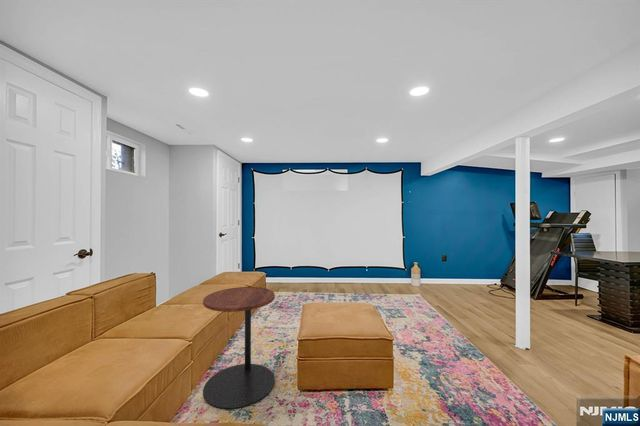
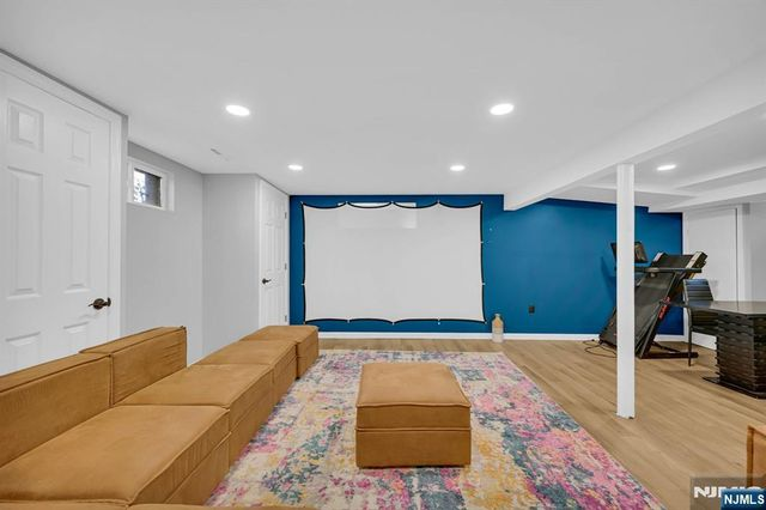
- side table (245, 340)
